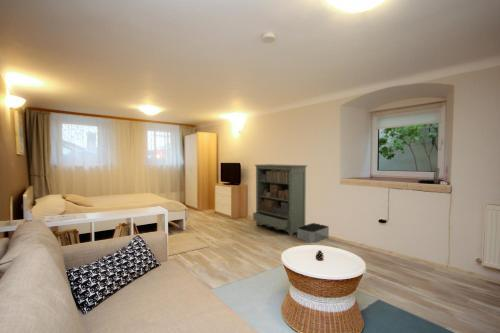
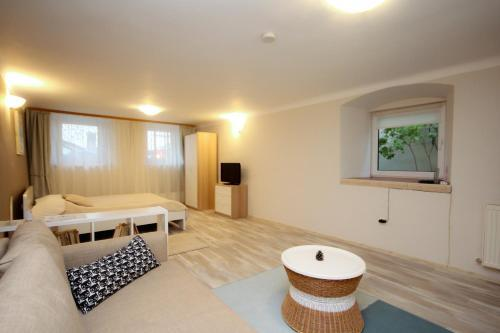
- storage bin (313, 232)
- bookshelf (277, 197)
